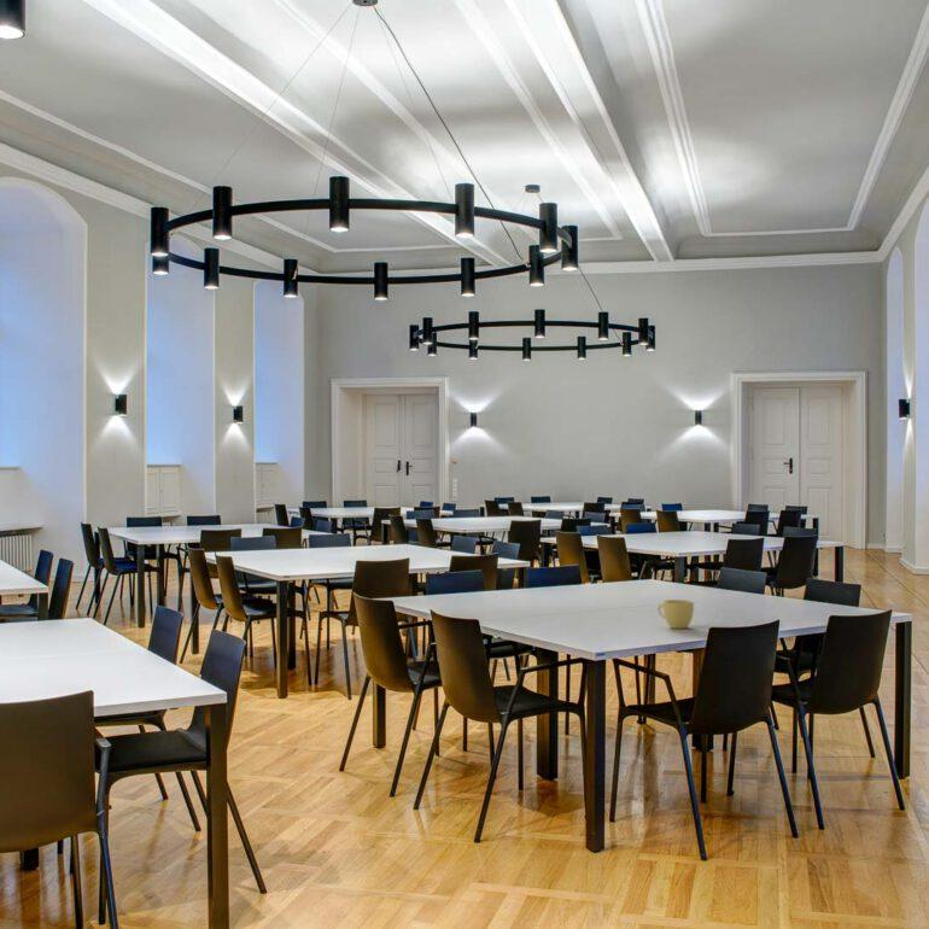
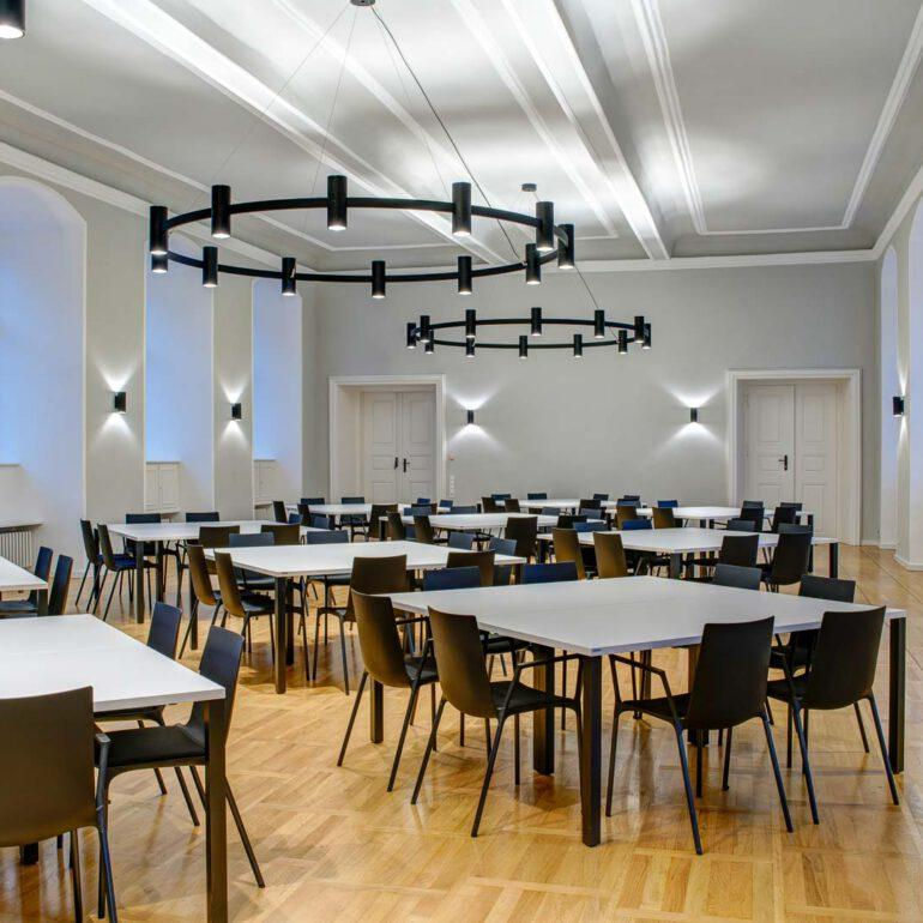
- cup (674, 614)
